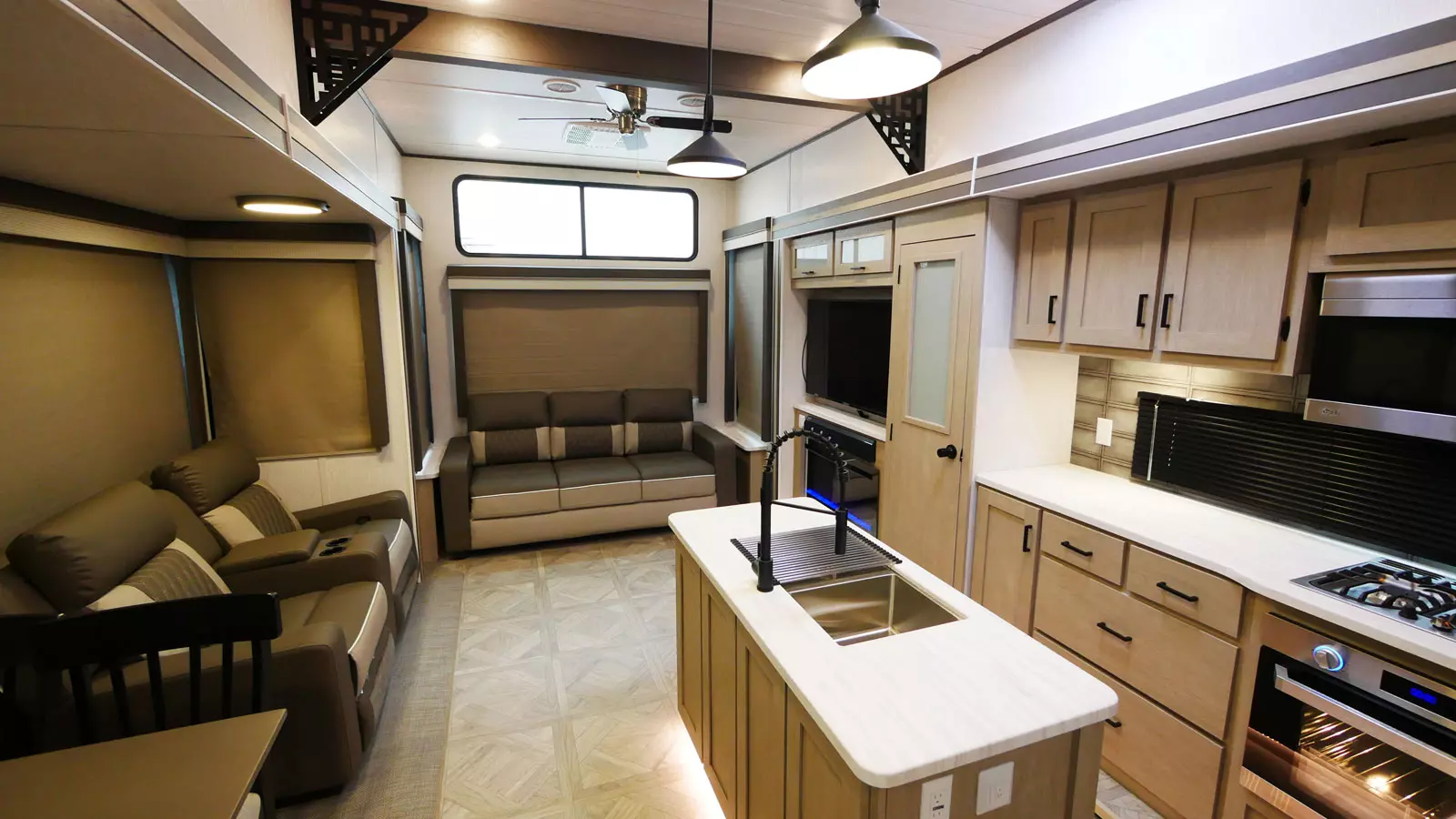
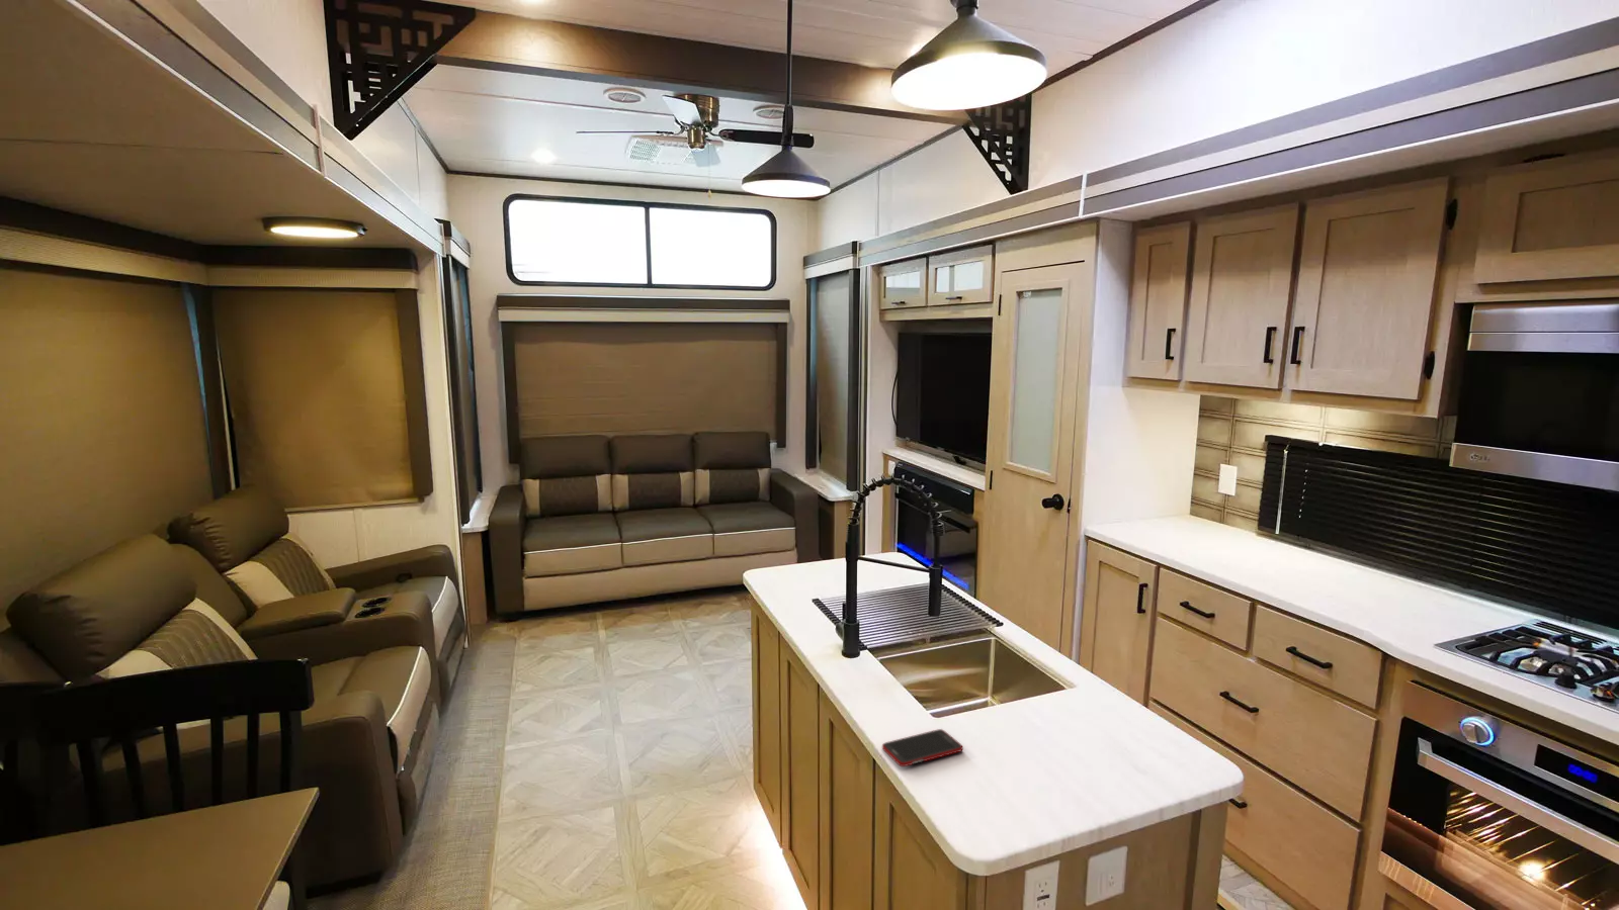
+ cell phone (922, 747)
